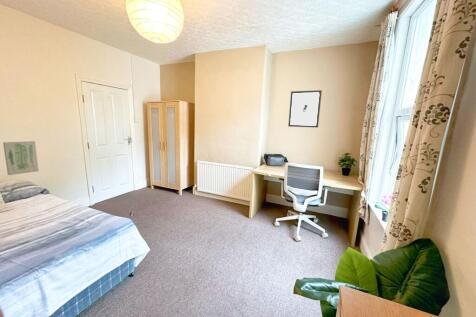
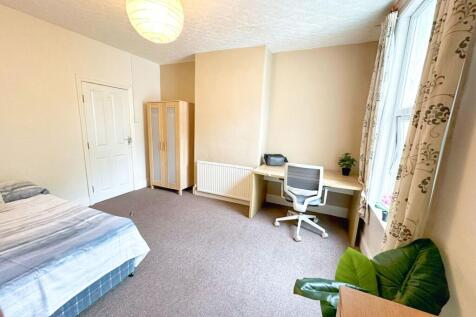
- wall art (21, 157)
- wall art (304, 109)
